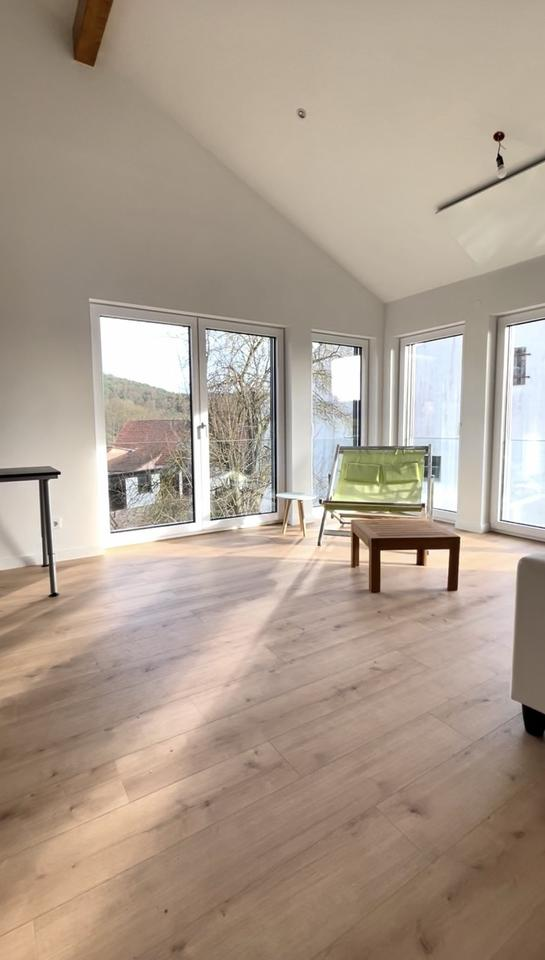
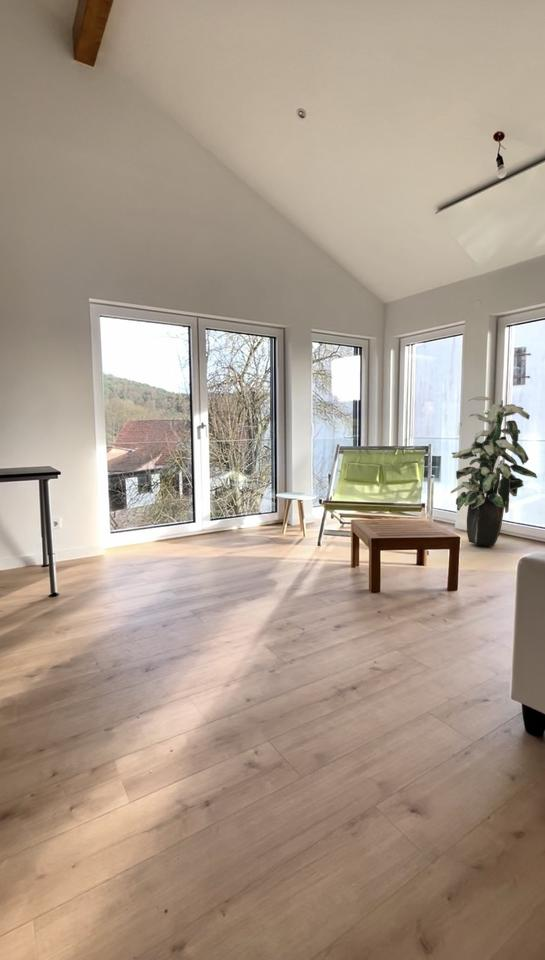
+ indoor plant (487, 471)
